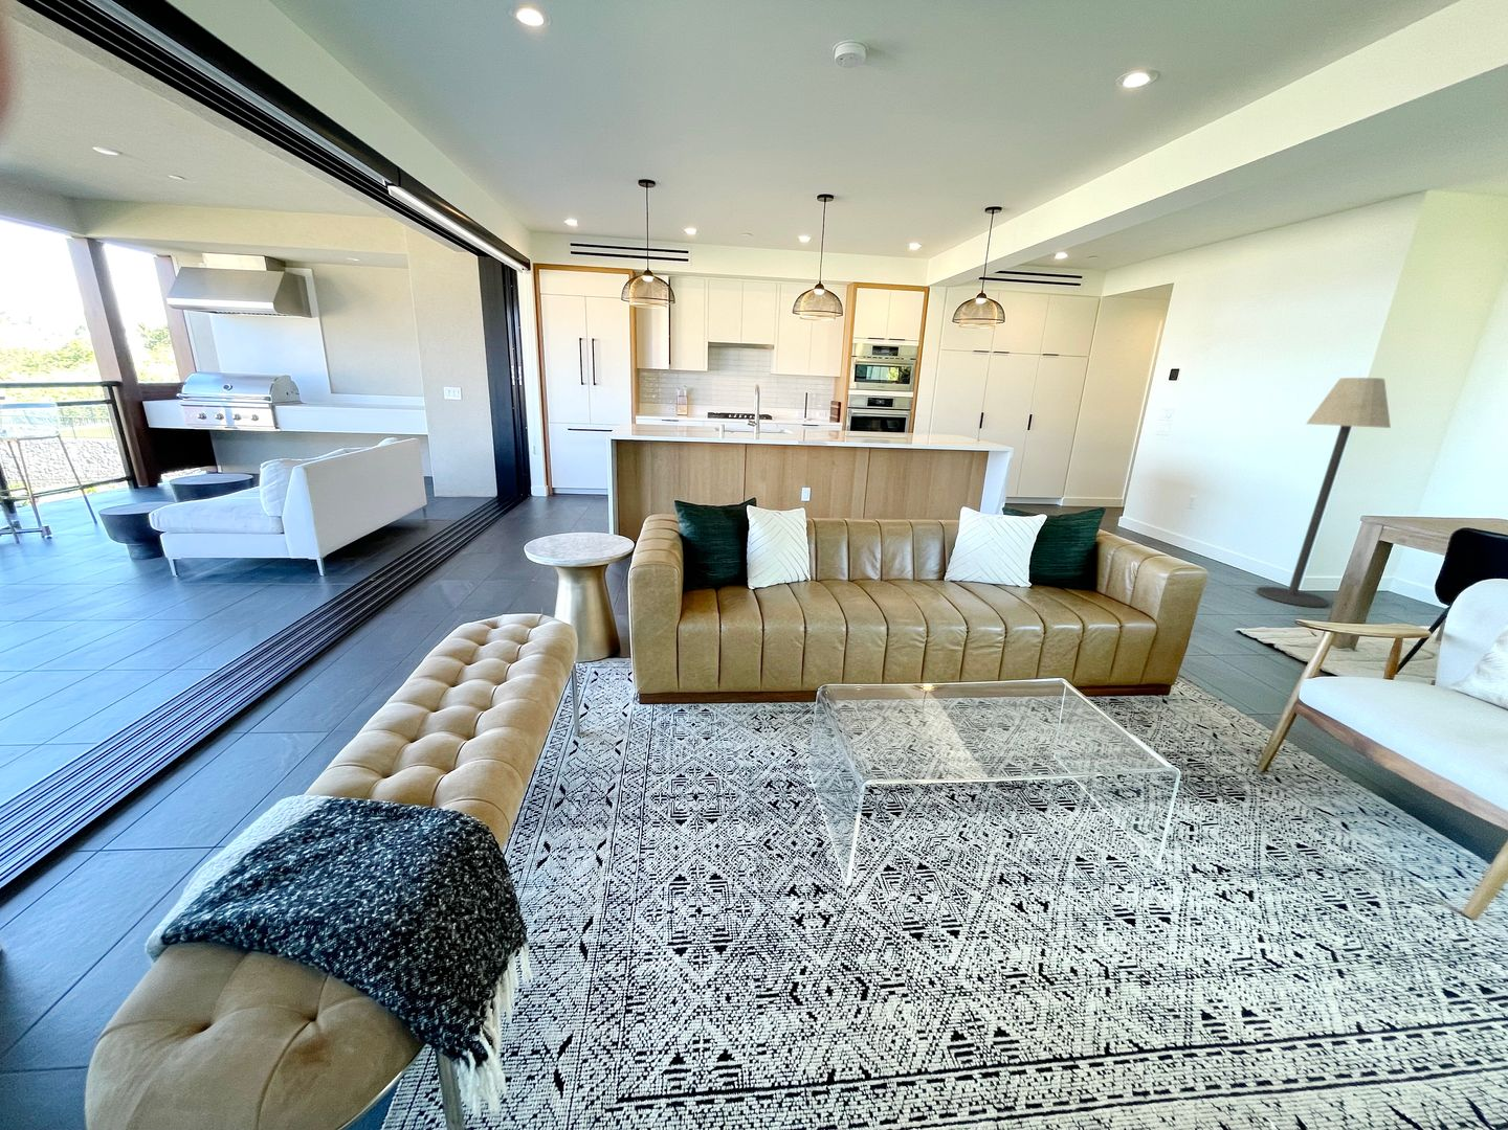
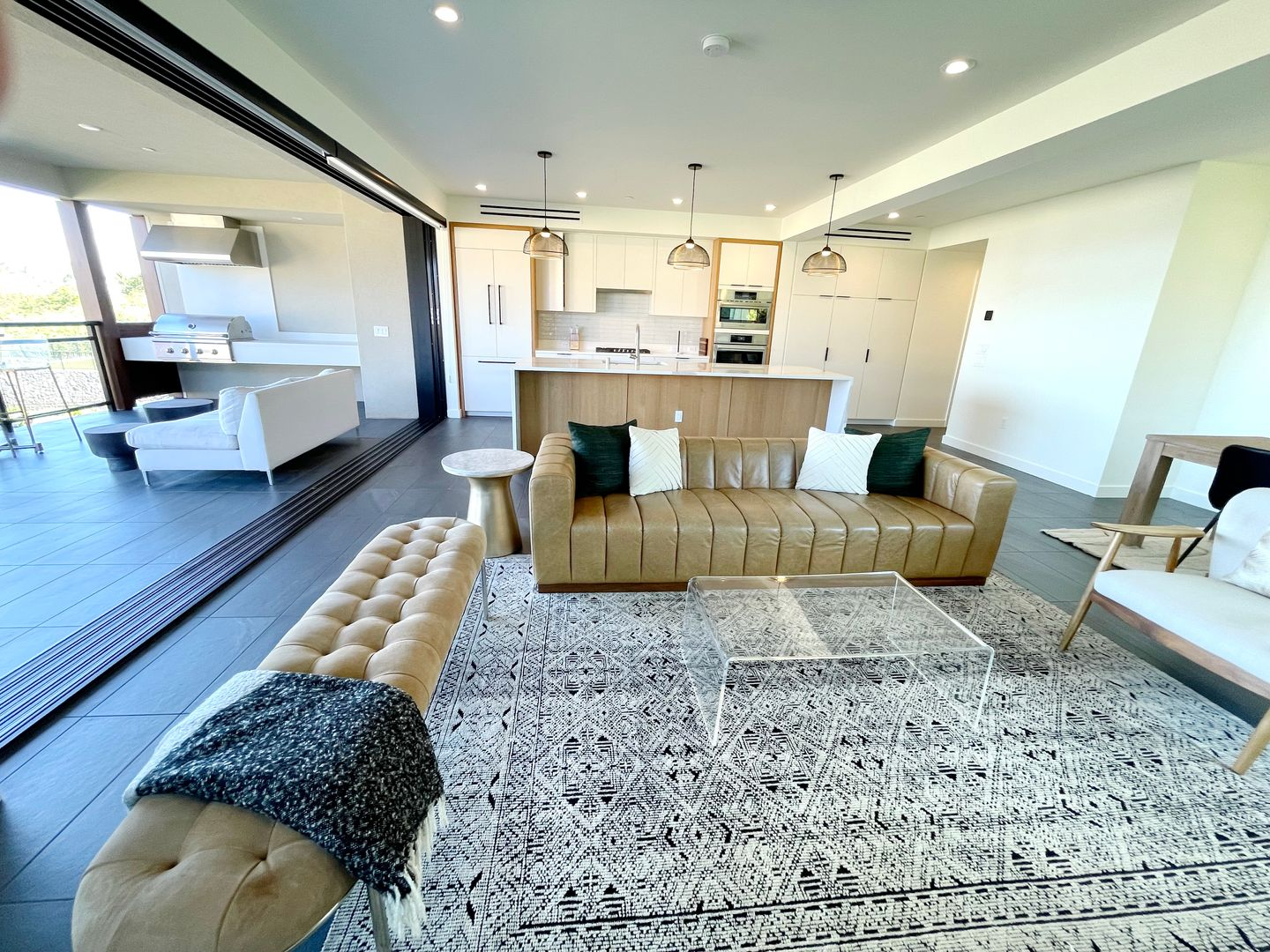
- floor lamp (1324, 494)
